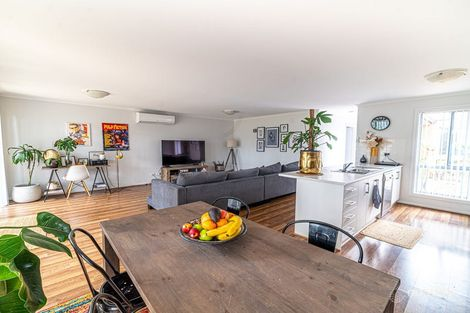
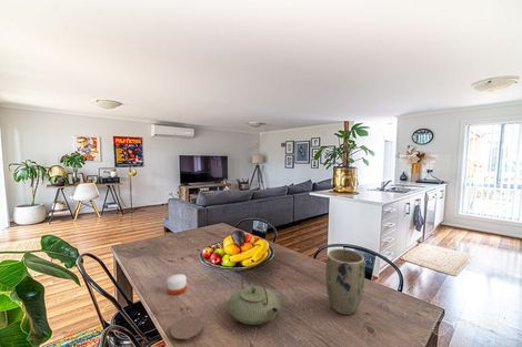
+ teapot (255, 294)
+ plant pot (344, 280)
+ coaster (187, 328)
+ candle (177, 277)
